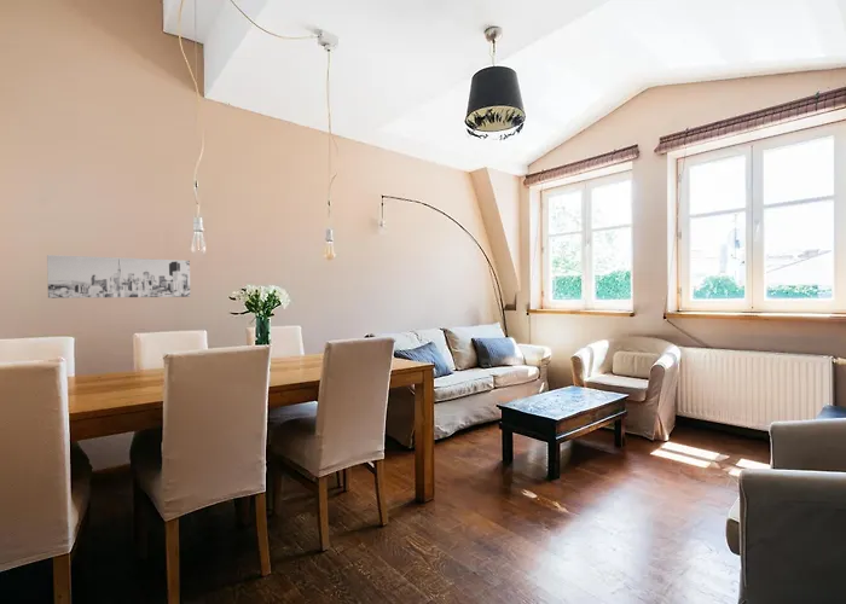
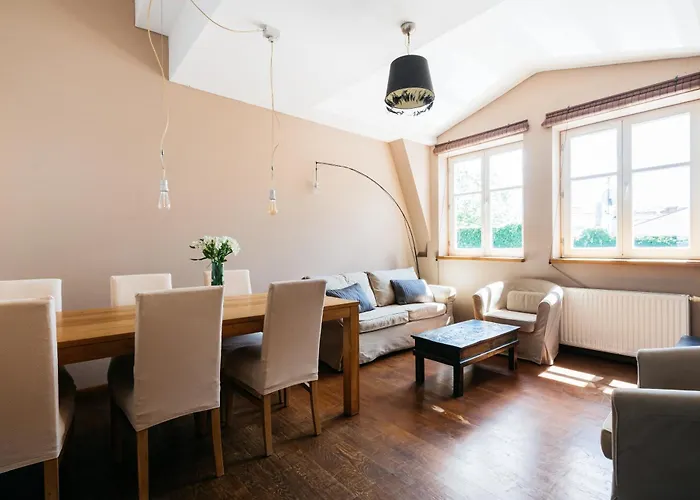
- wall art (124, 278)
